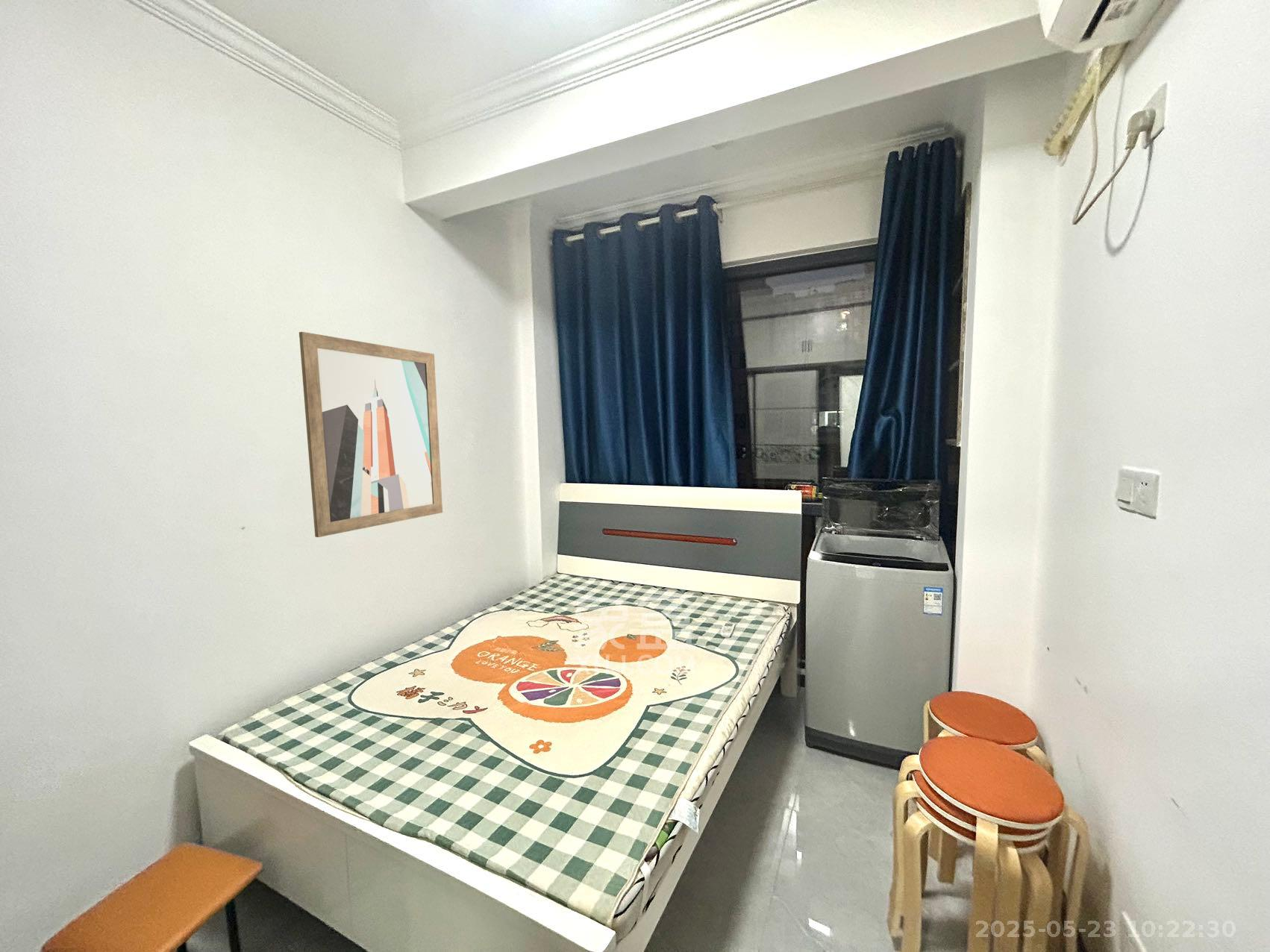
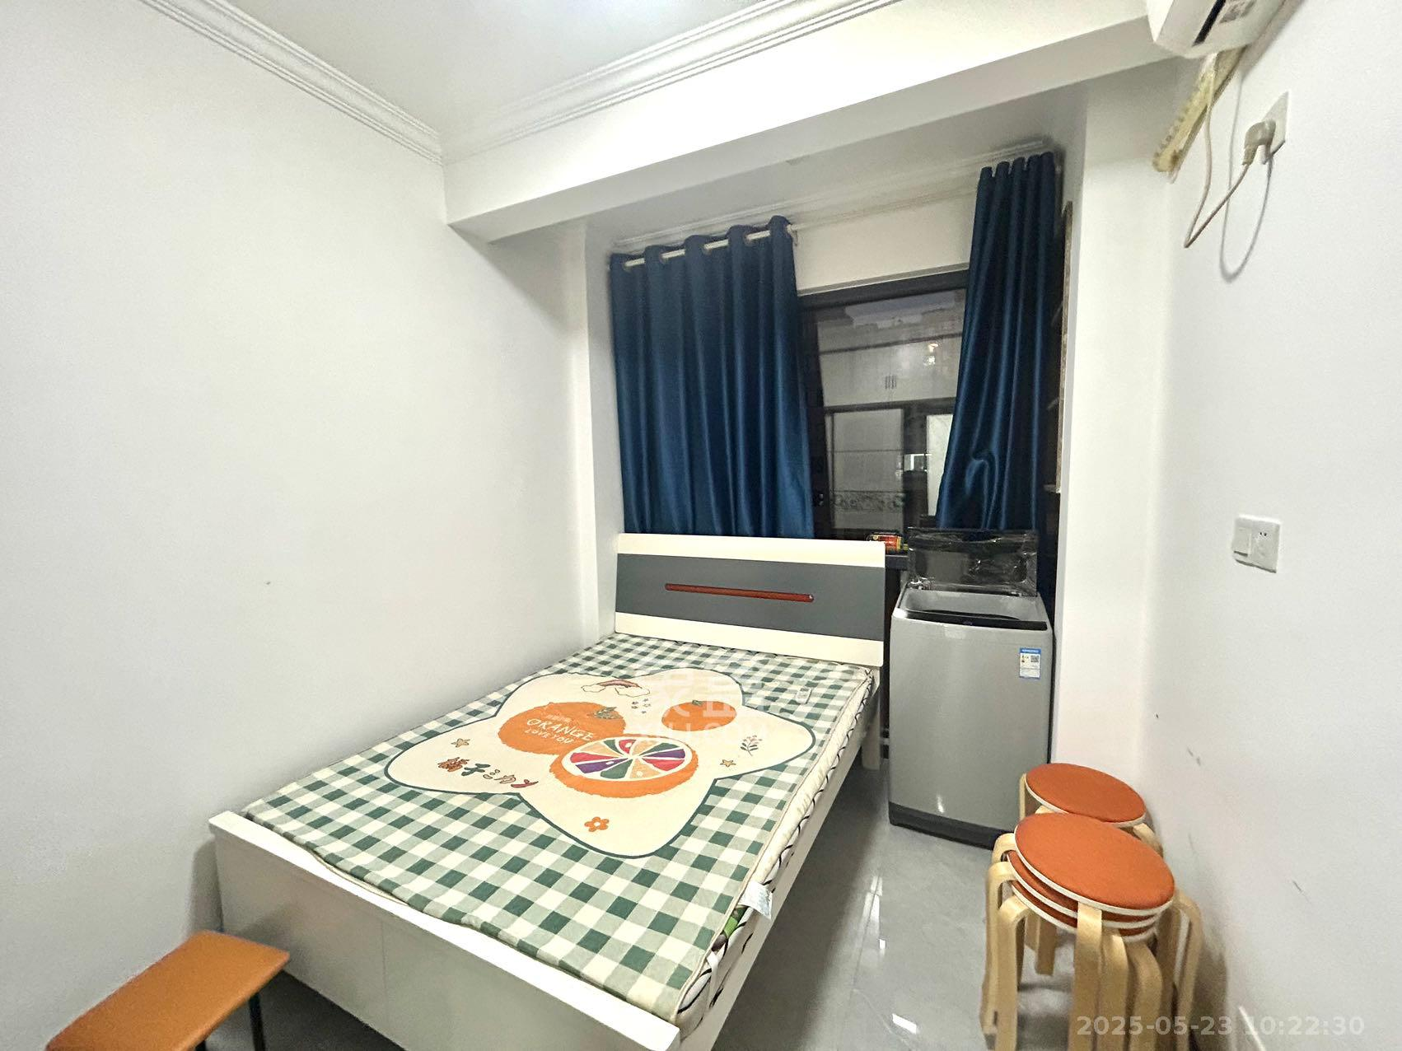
- wall art (381, 435)
